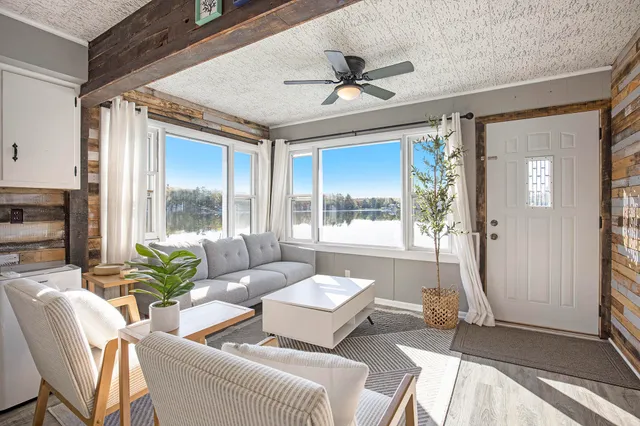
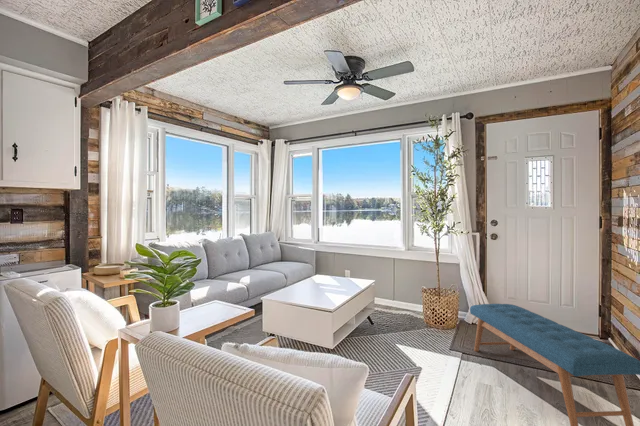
+ bench (536, 352)
